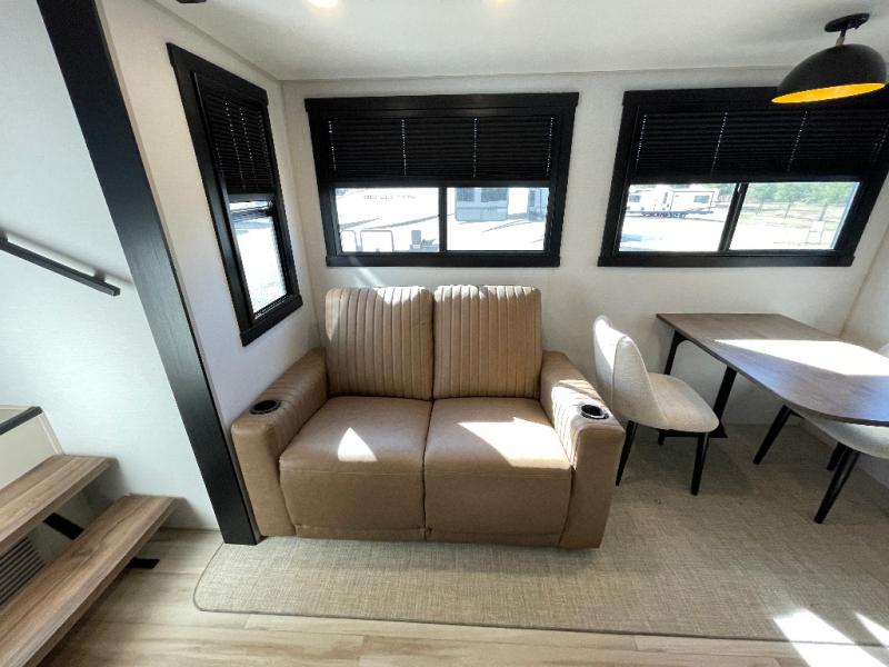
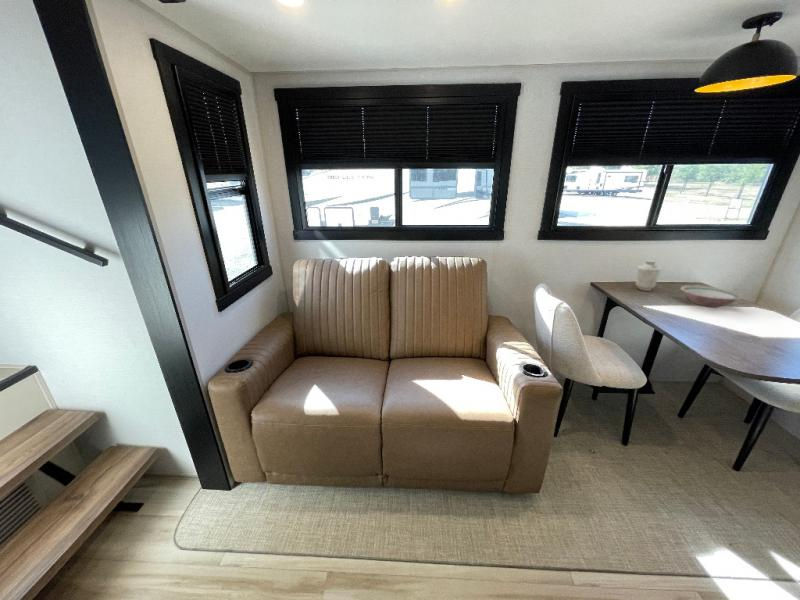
+ bowl (707, 297)
+ vase (647, 275)
